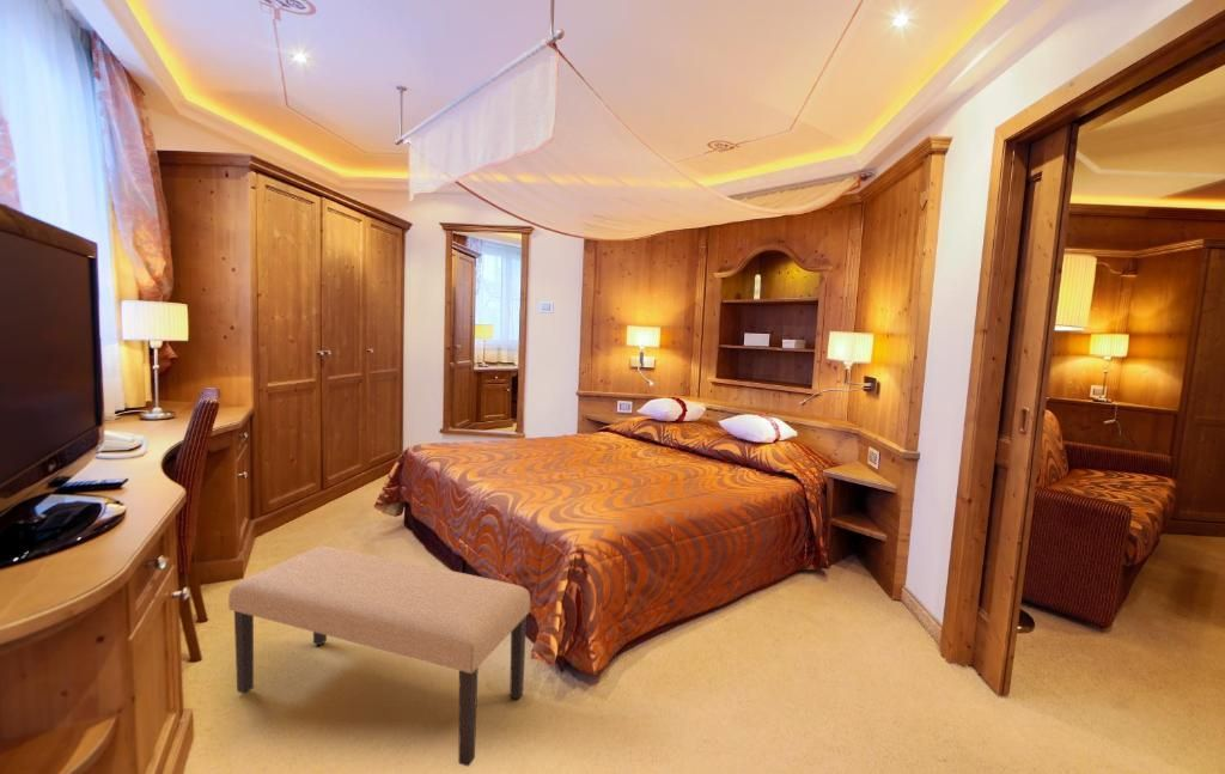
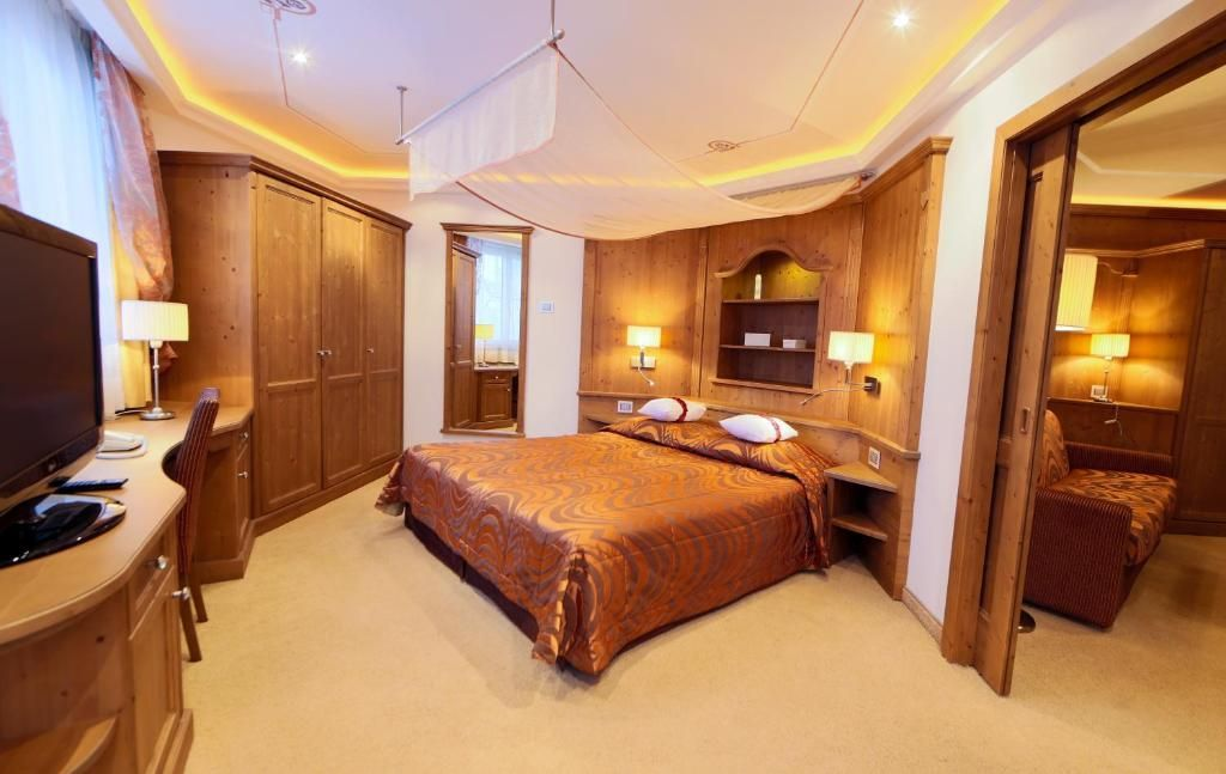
- bench (382, 636)
